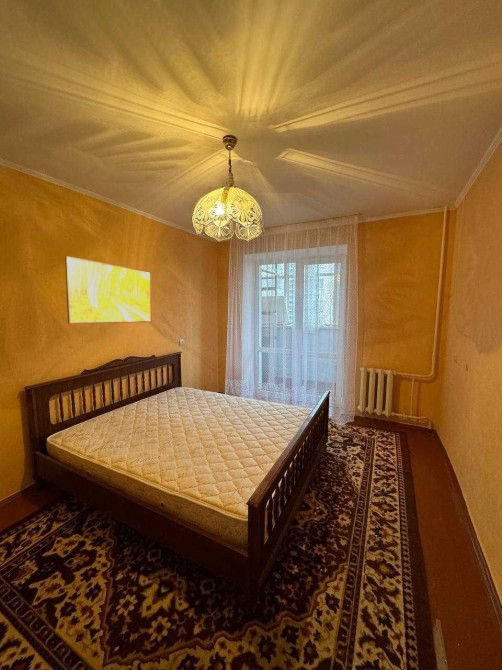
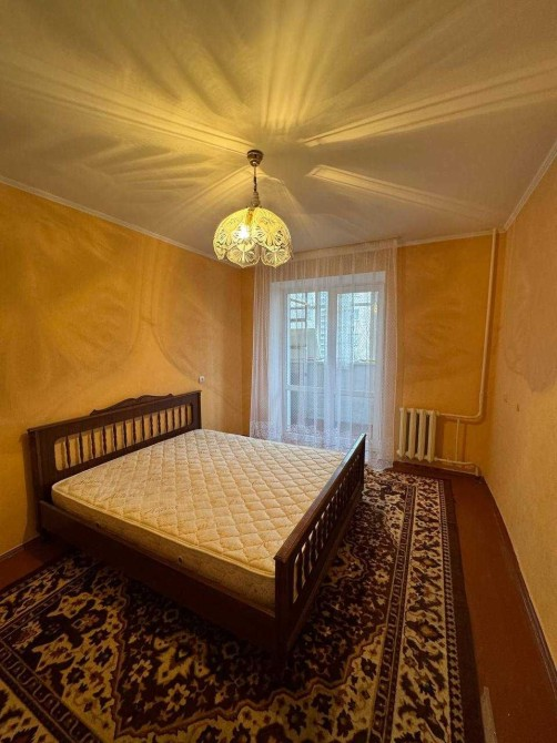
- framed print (114, 294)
